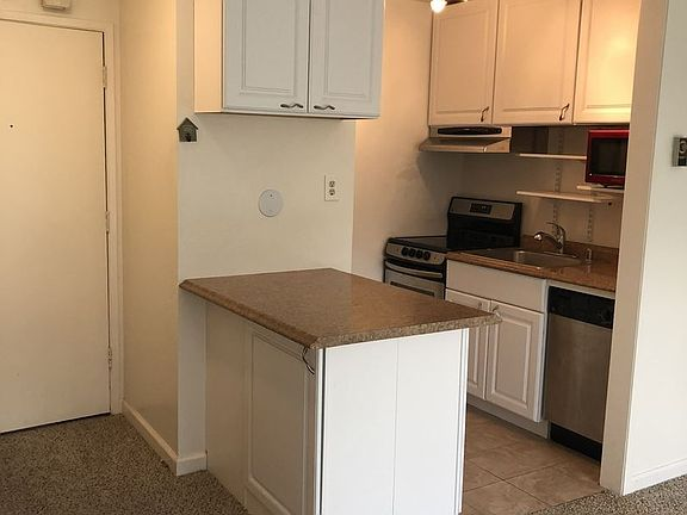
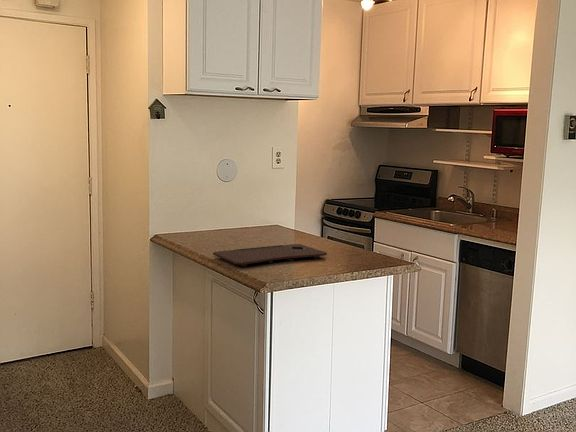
+ cutting board (270, 255)
